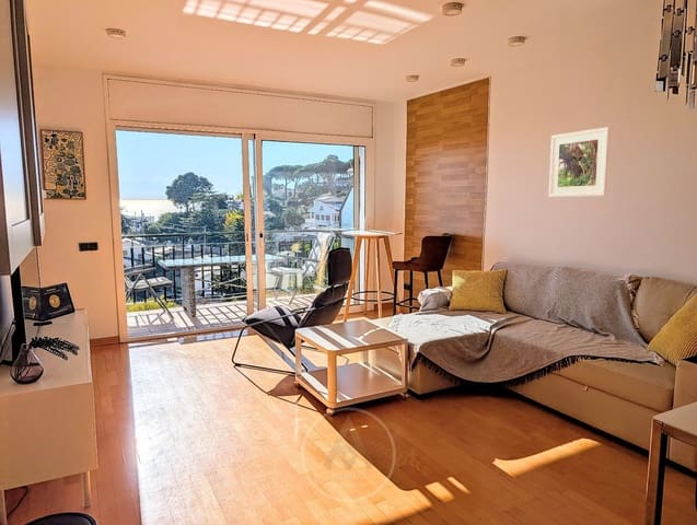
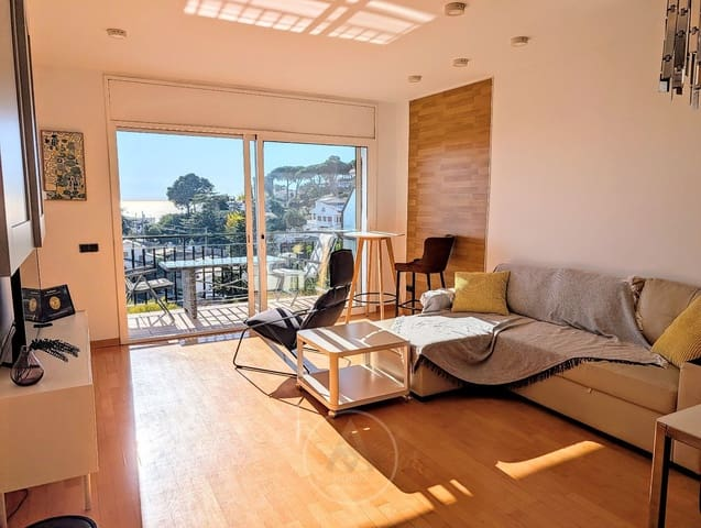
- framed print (577, 164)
